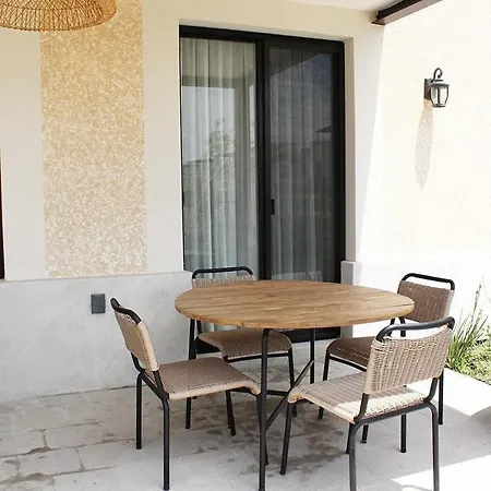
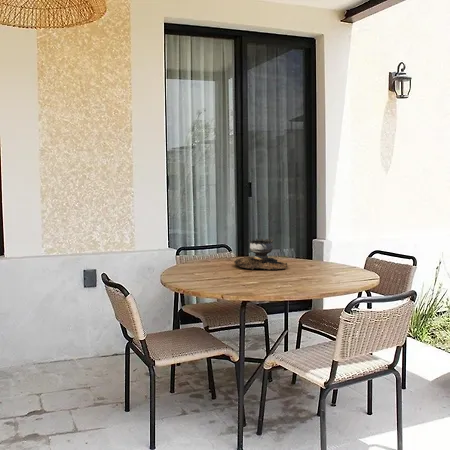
+ brazier (261, 252)
